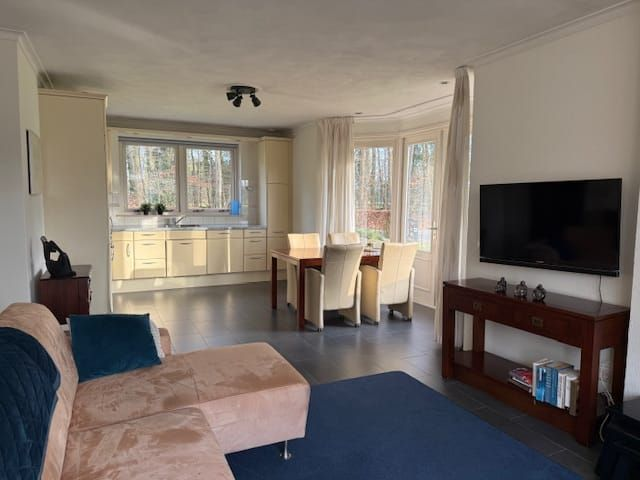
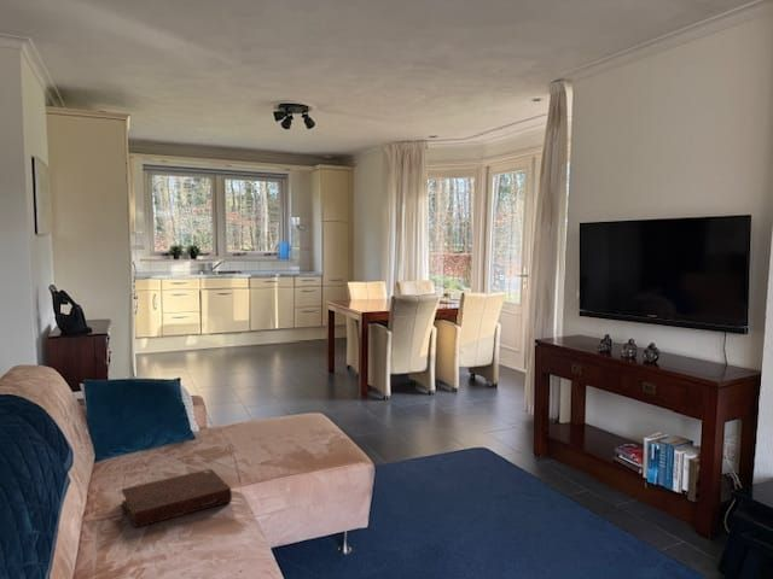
+ book (176, 495)
